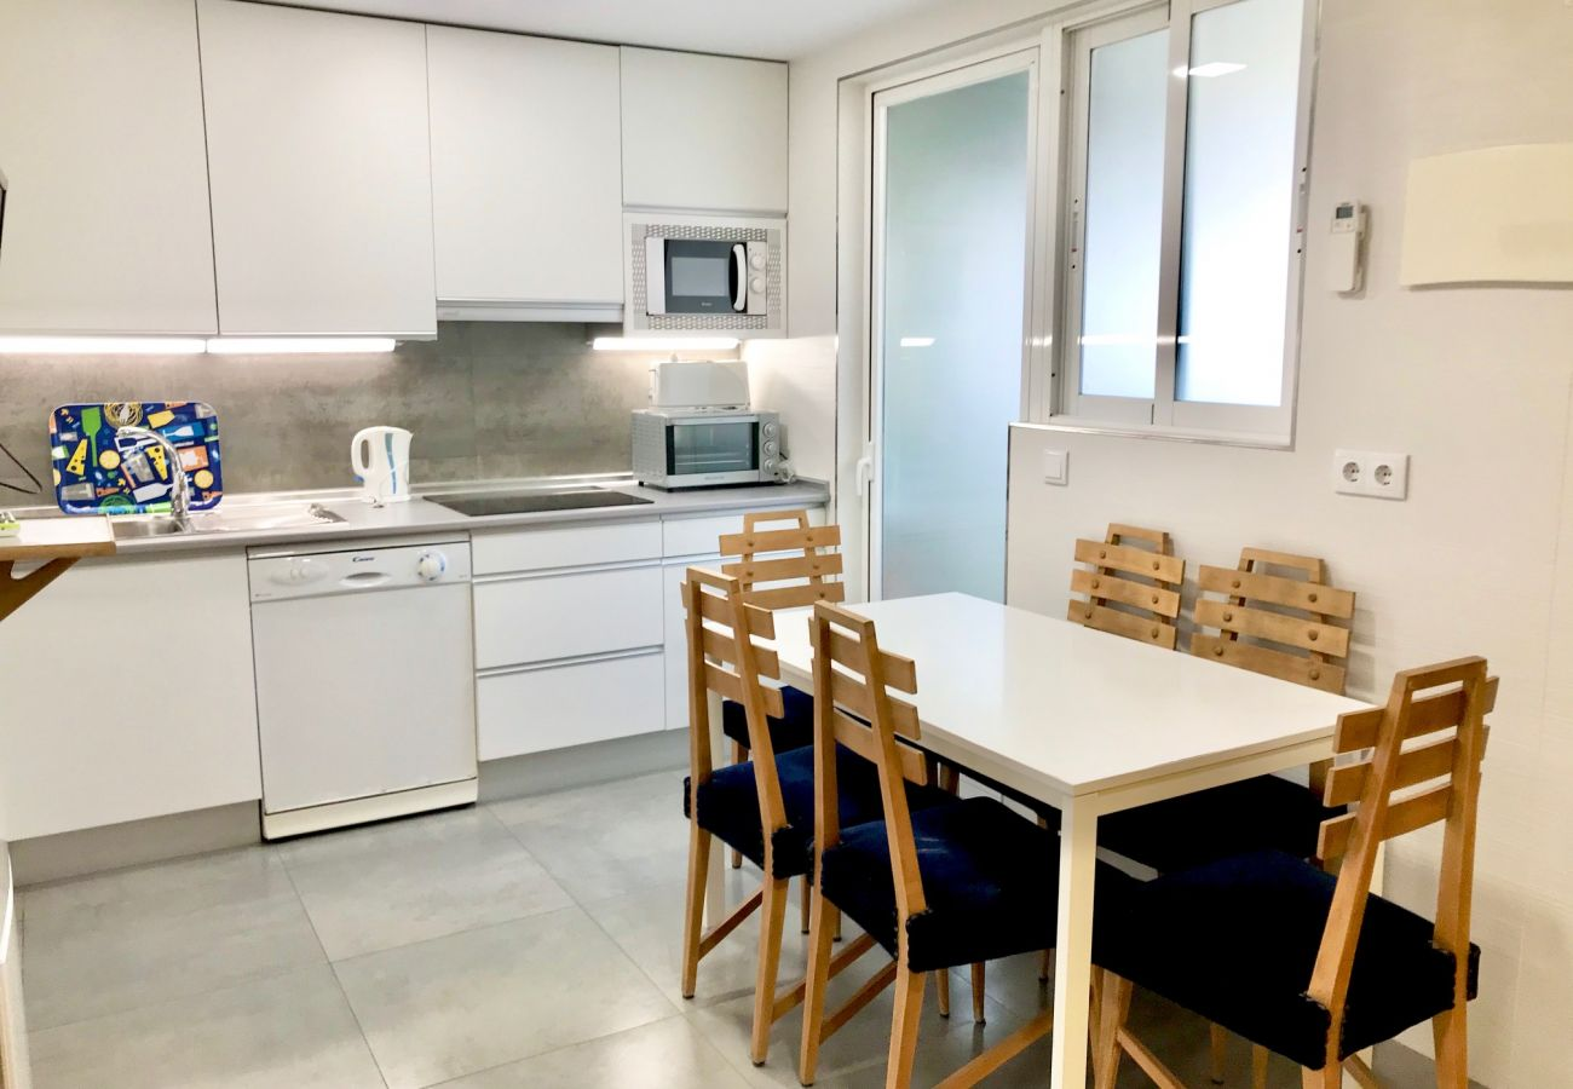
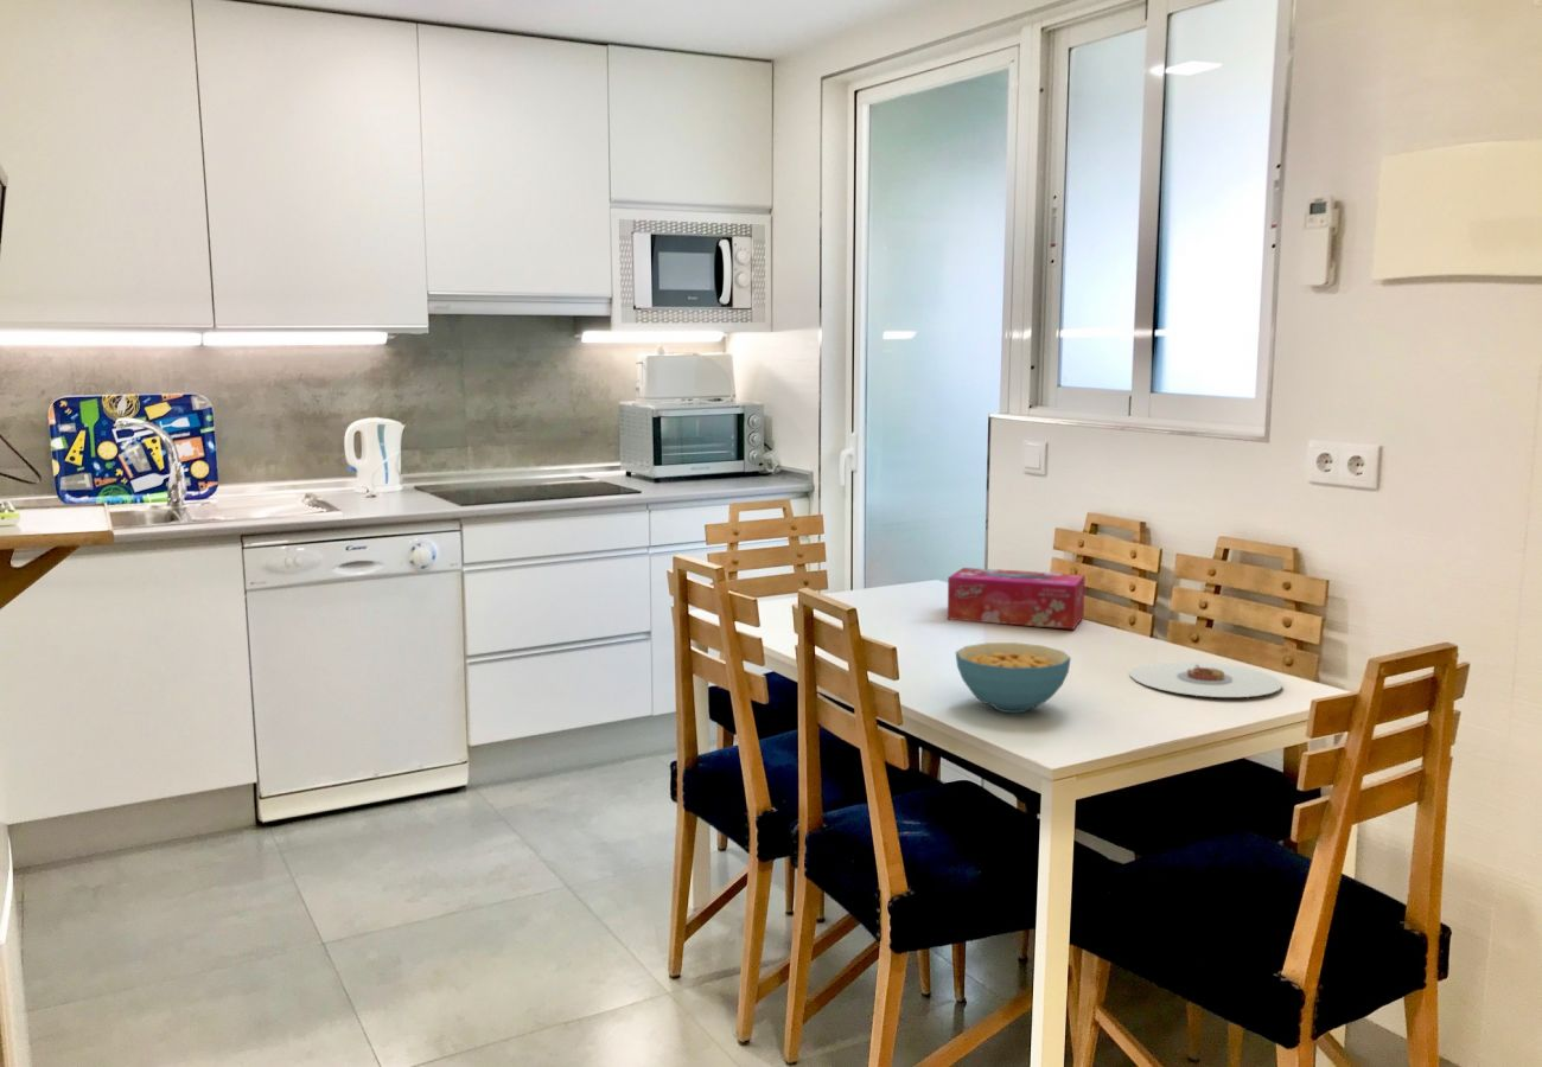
+ tissue box (1015, 596)
+ cereal bowl (1012, 681)
+ plate (1204, 673)
